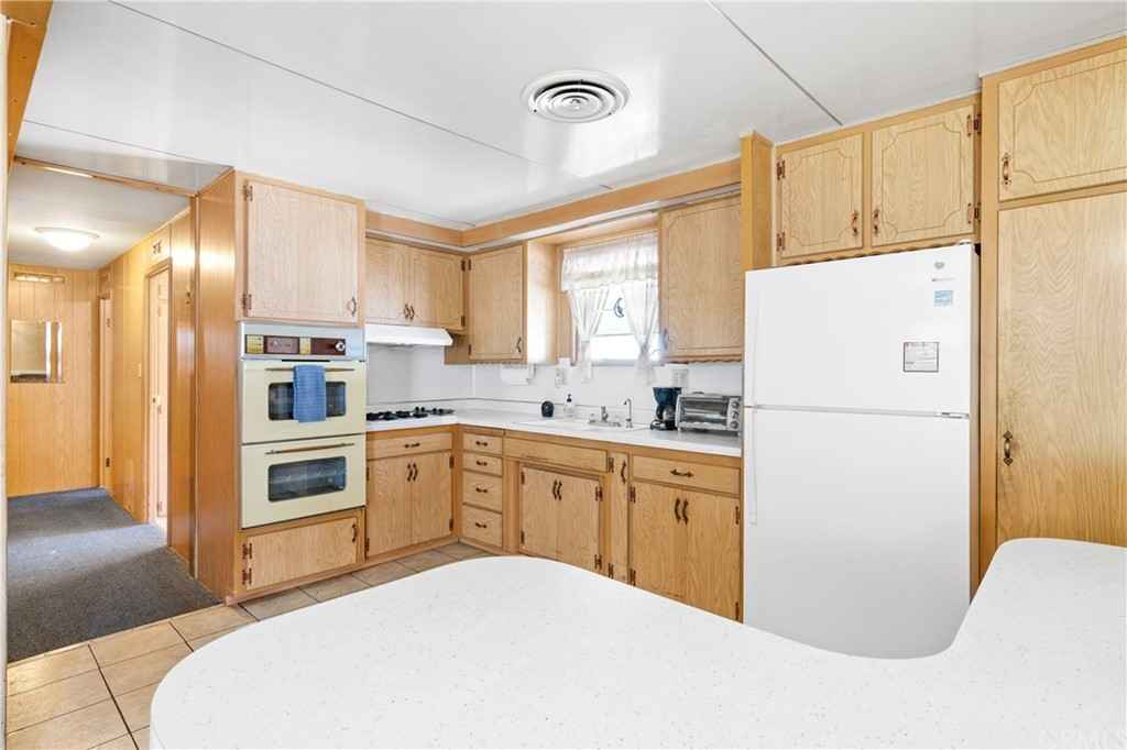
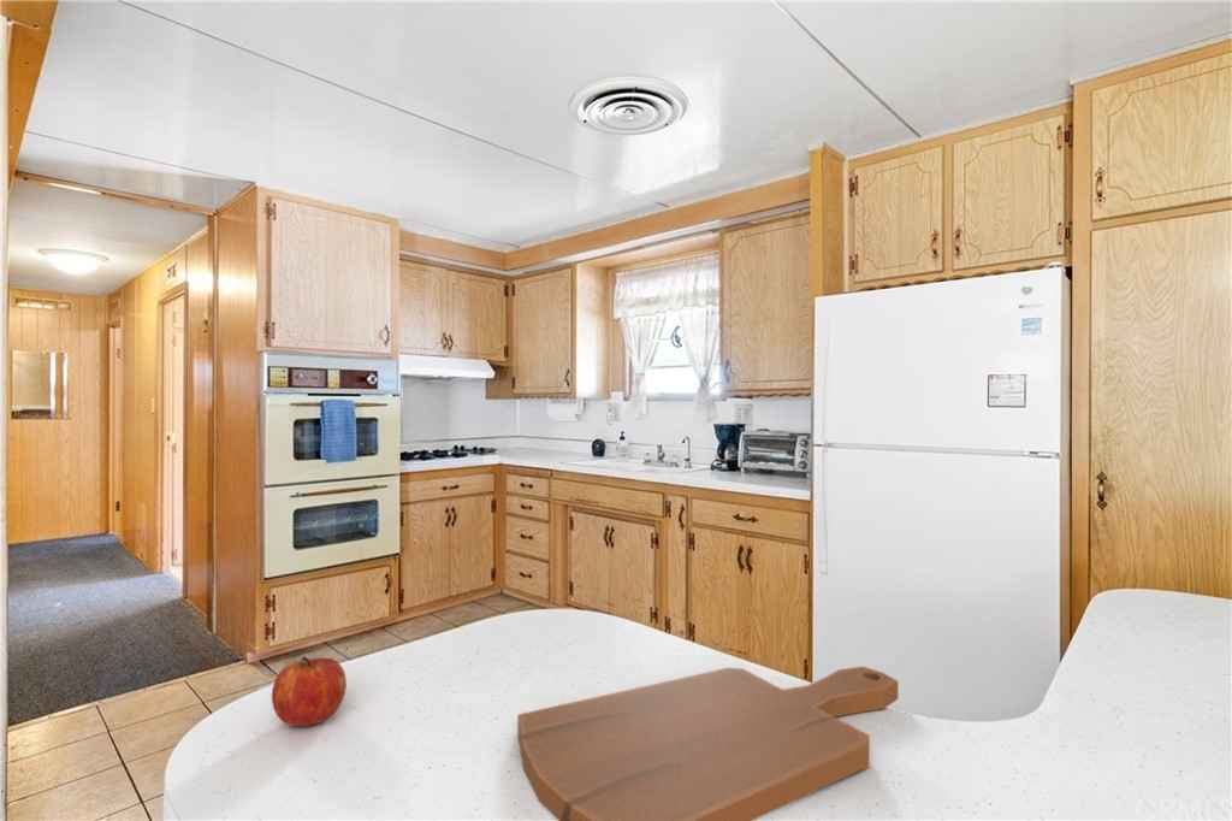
+ cutting board (711, 734)
+ fruit (309, 686)
